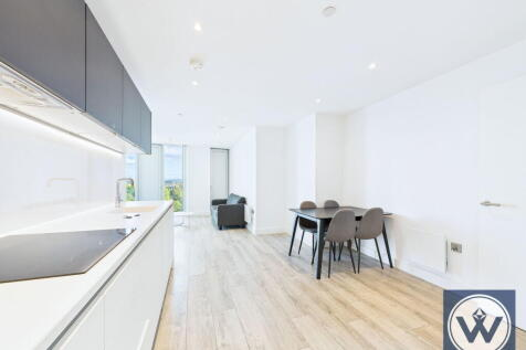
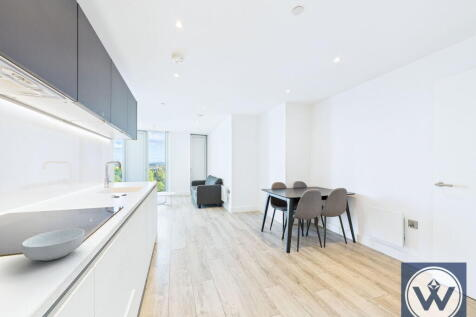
+ cereal bowl (55, 245)
